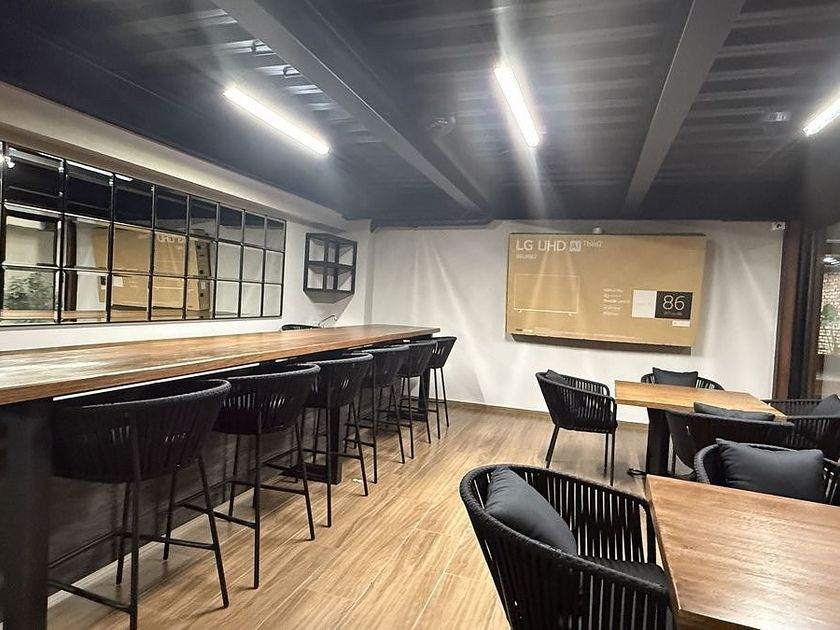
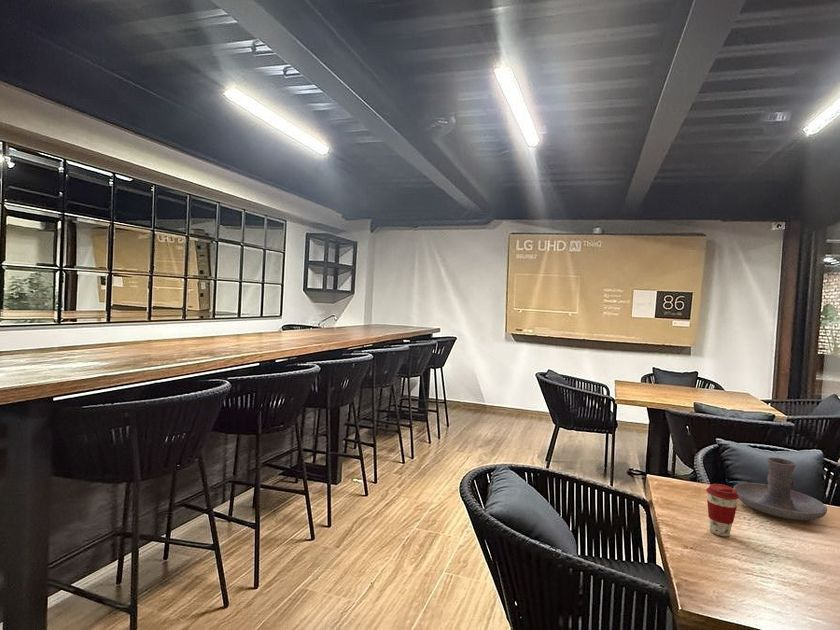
+ coffee cup (721, 510)
+ candle holder (778, 483)
